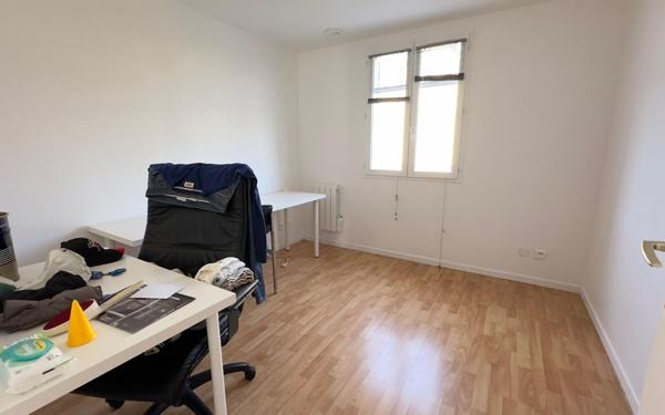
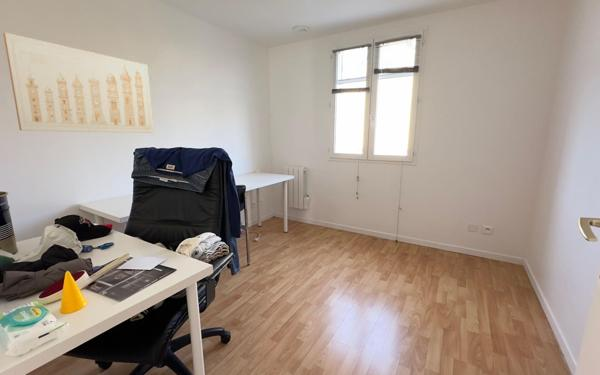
+ wall art (92, 92)
